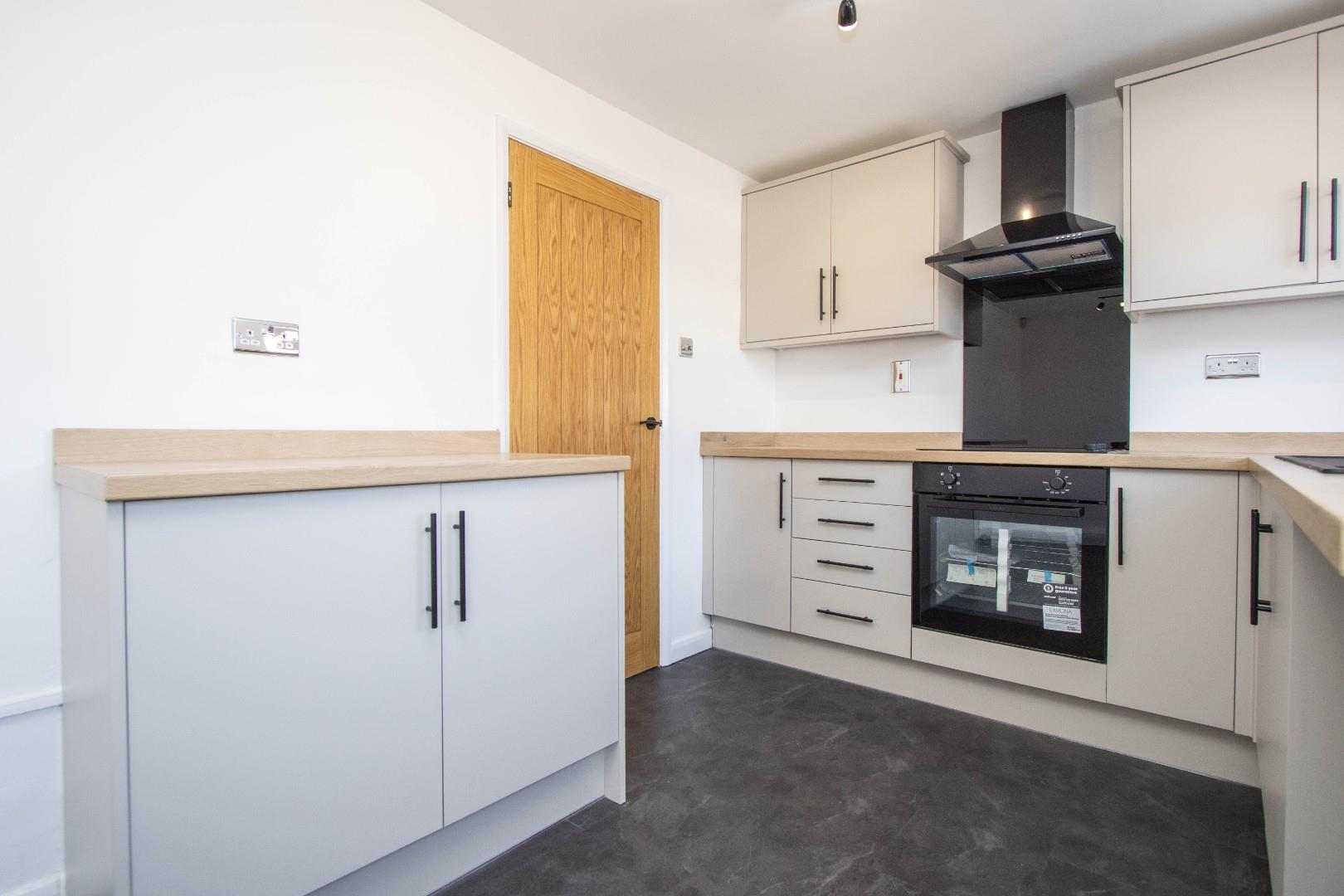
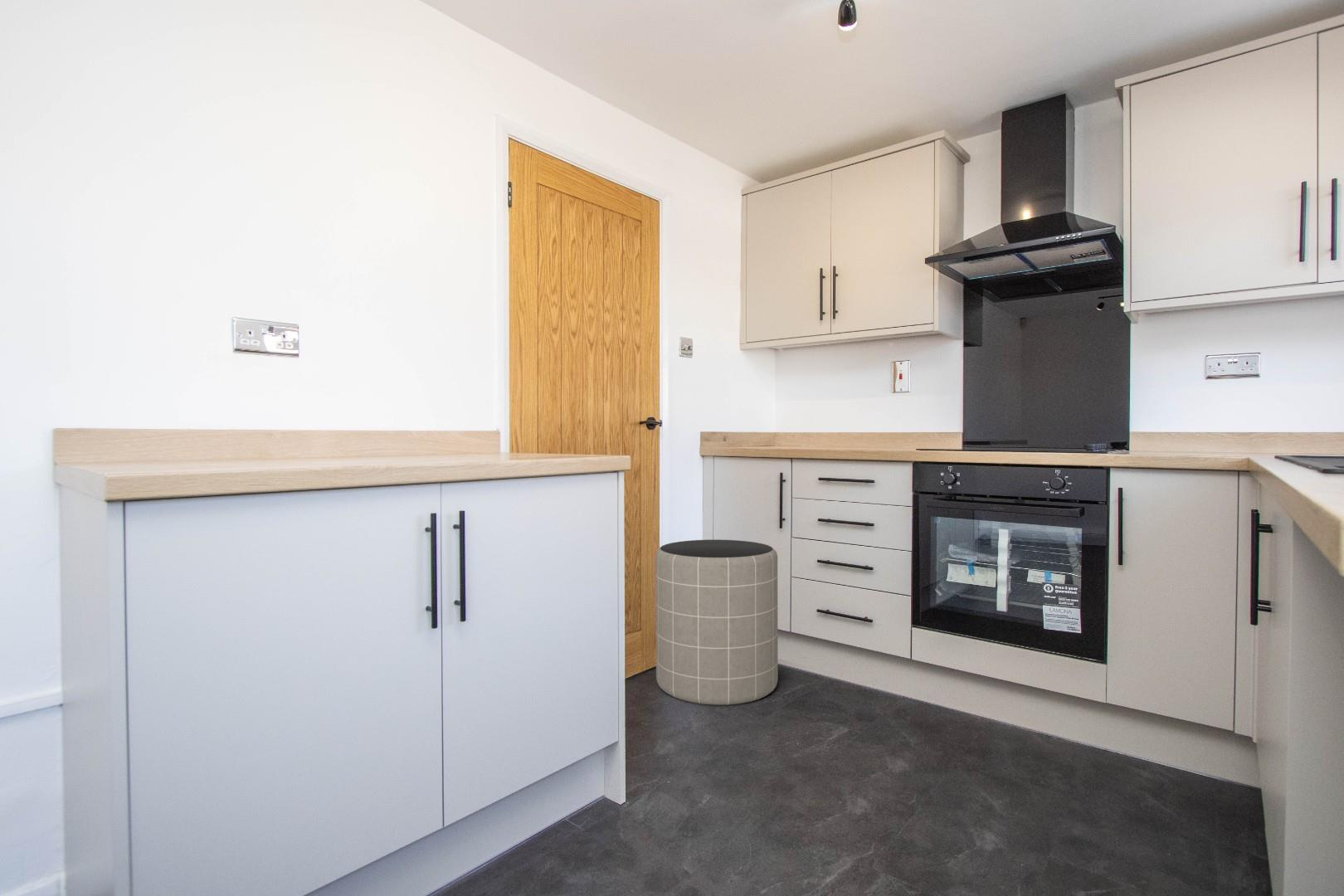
+ trash can (716, 616)
